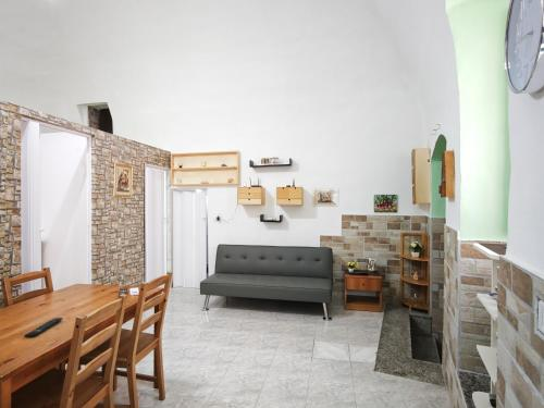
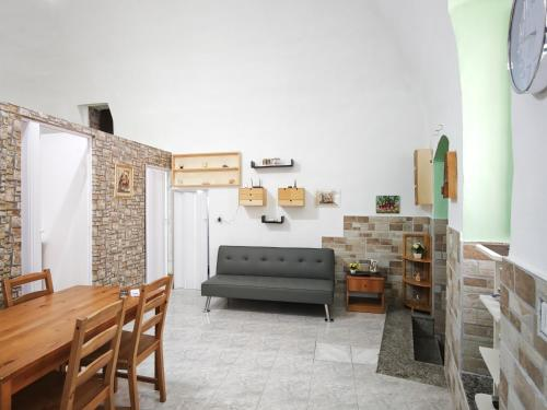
- remote control (45, 326)
